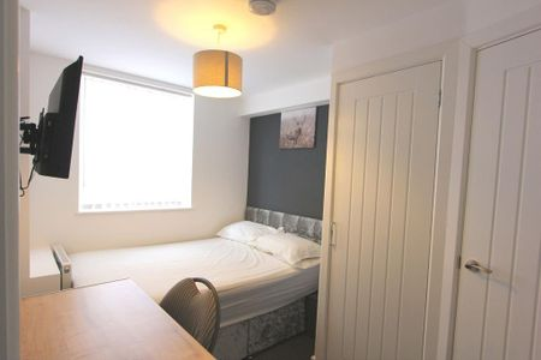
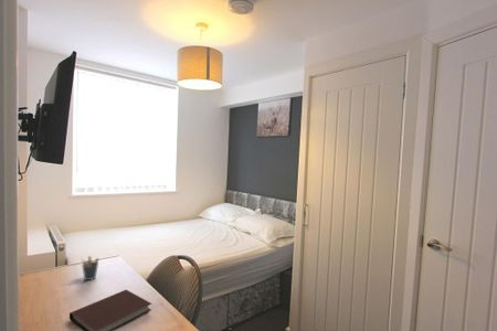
+ pen holder (89, 267)
+ notebook (112, 310)
